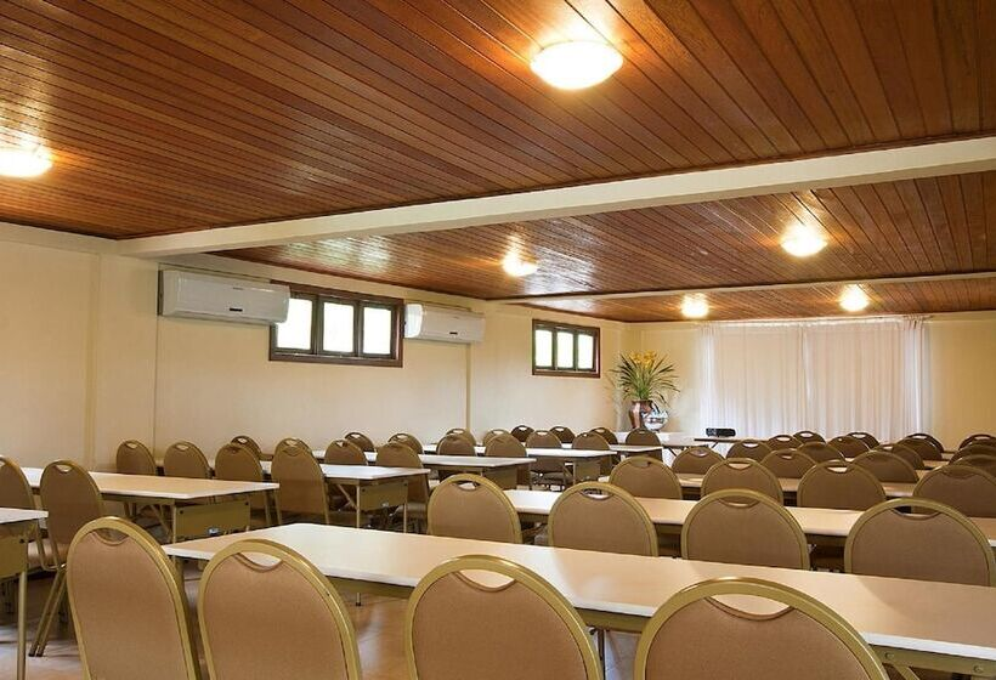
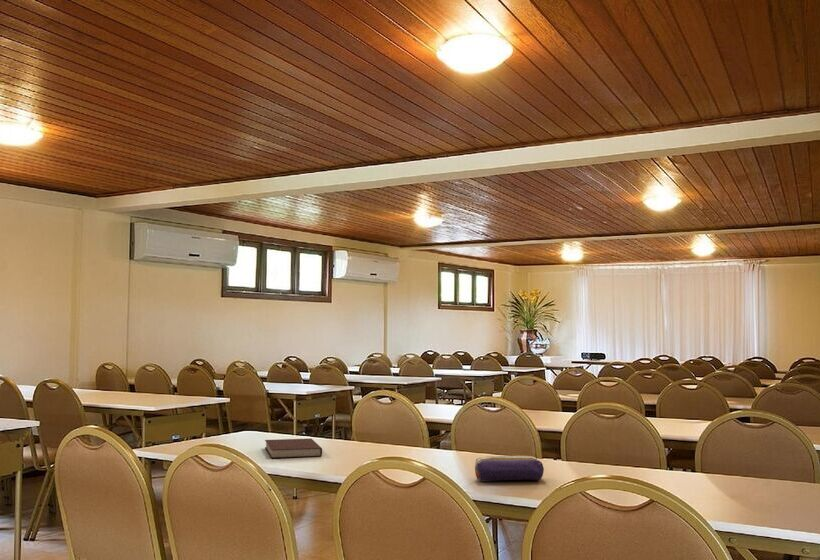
+ pencil case (509, 468)
+ notebook (292, 447)
